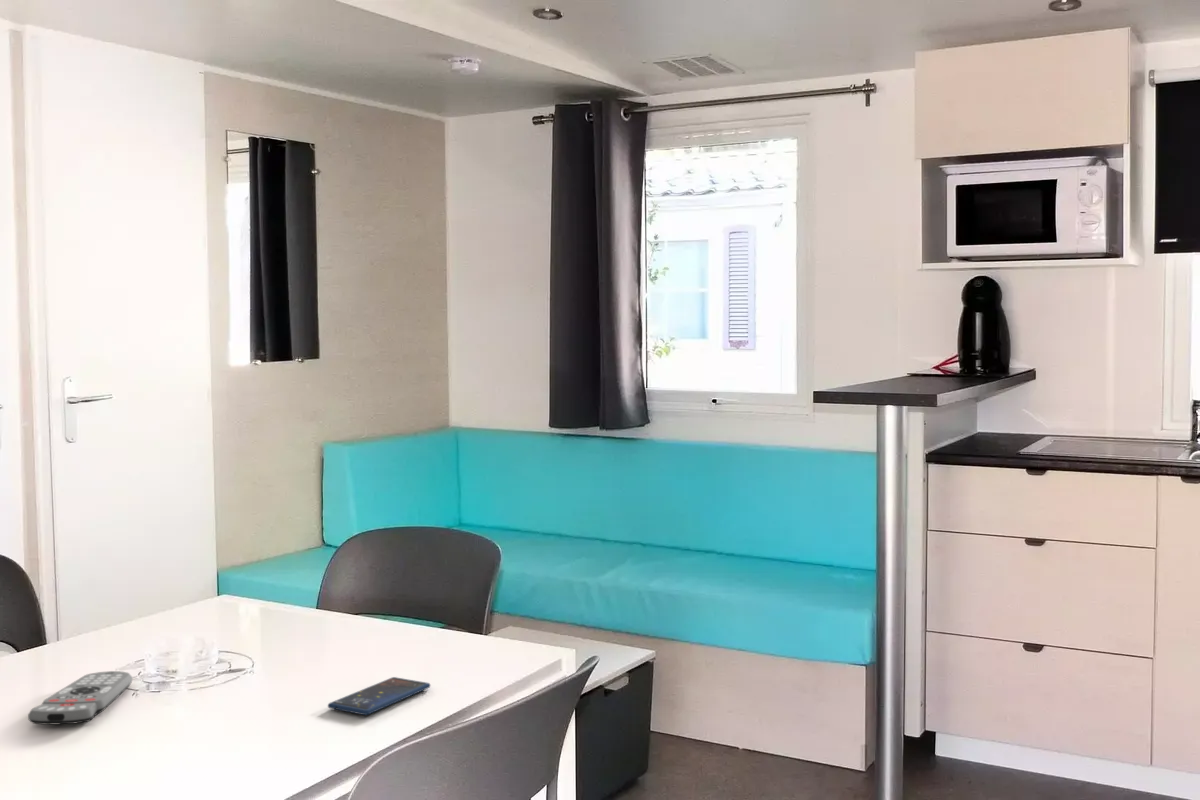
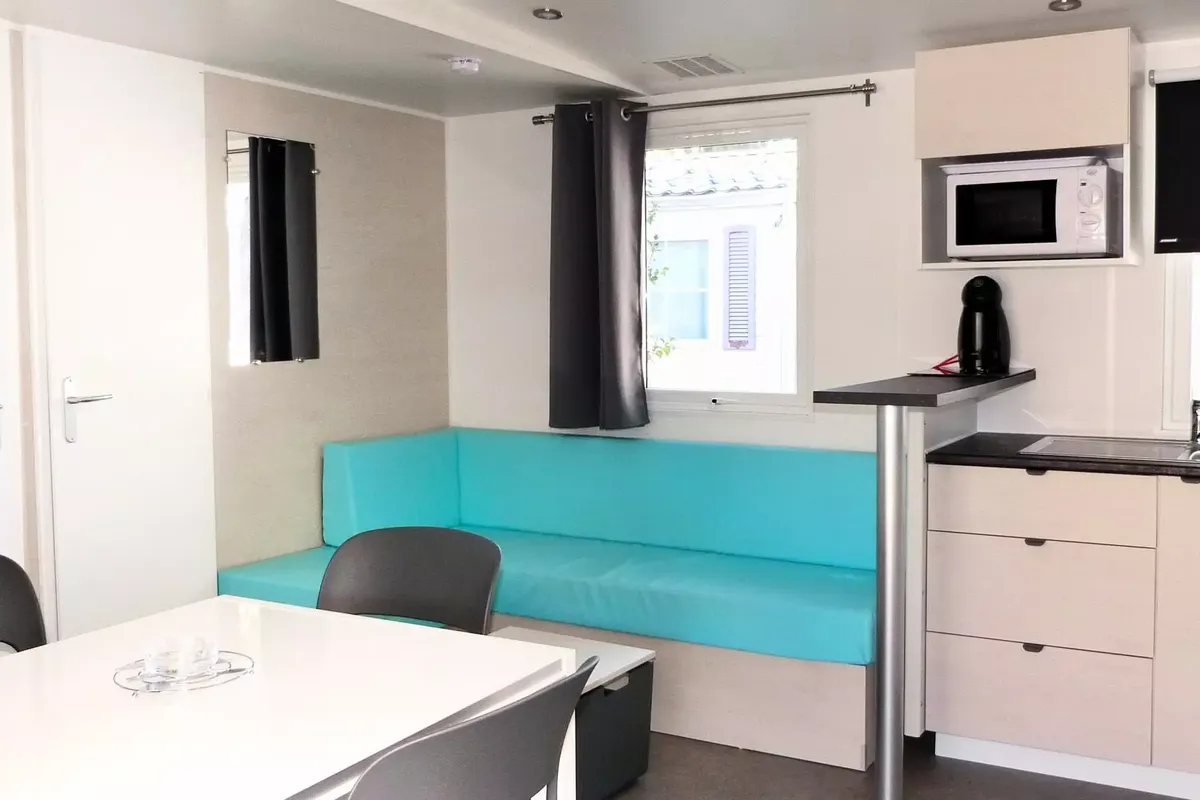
- smartphone (380, 695)
- remote control (86, 696)
